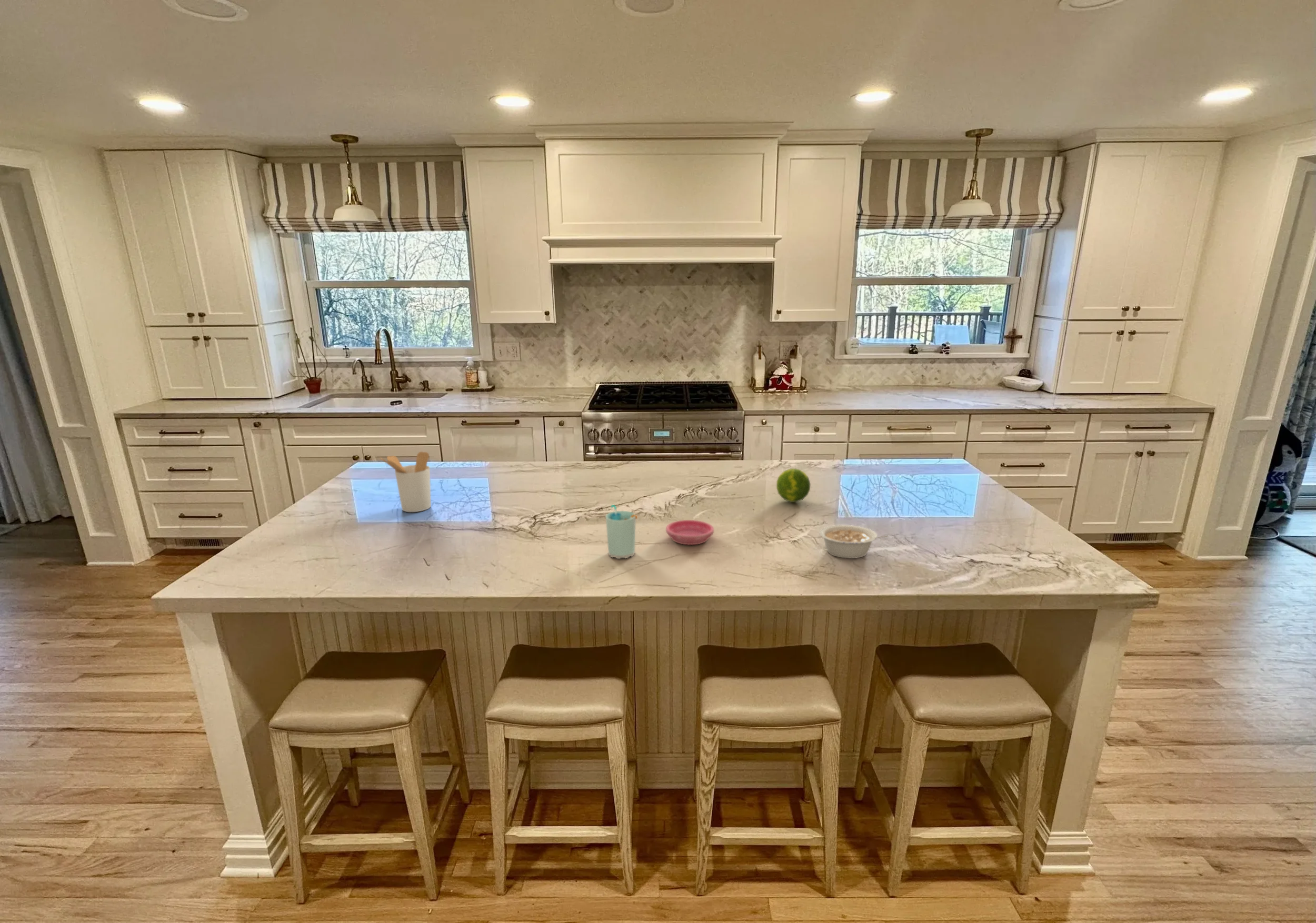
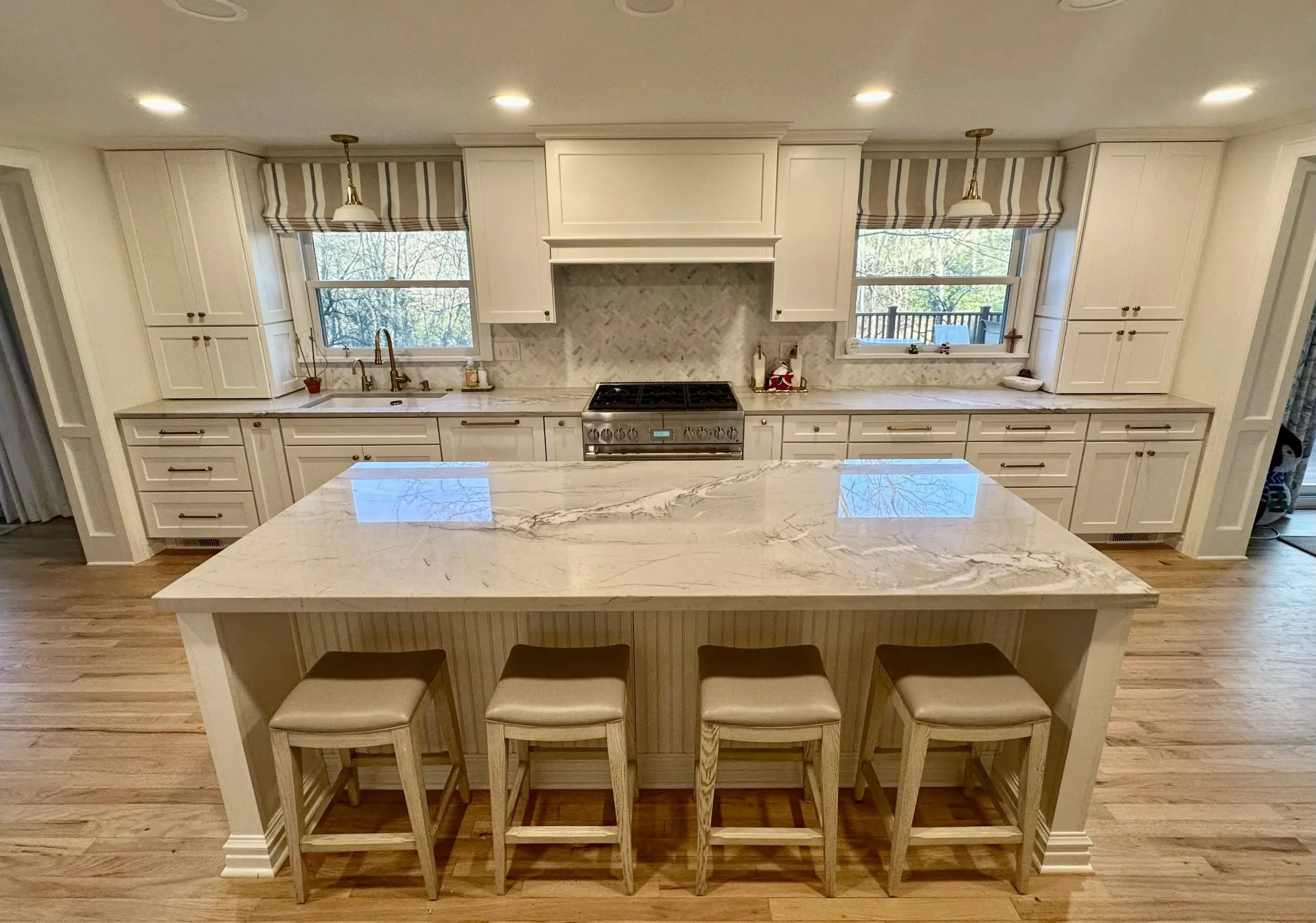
- utensil holder (406, 481)
- saucer (690, 533)
- cup (622, 530)
- fruit (793, 485)
- legume (850, 540)
